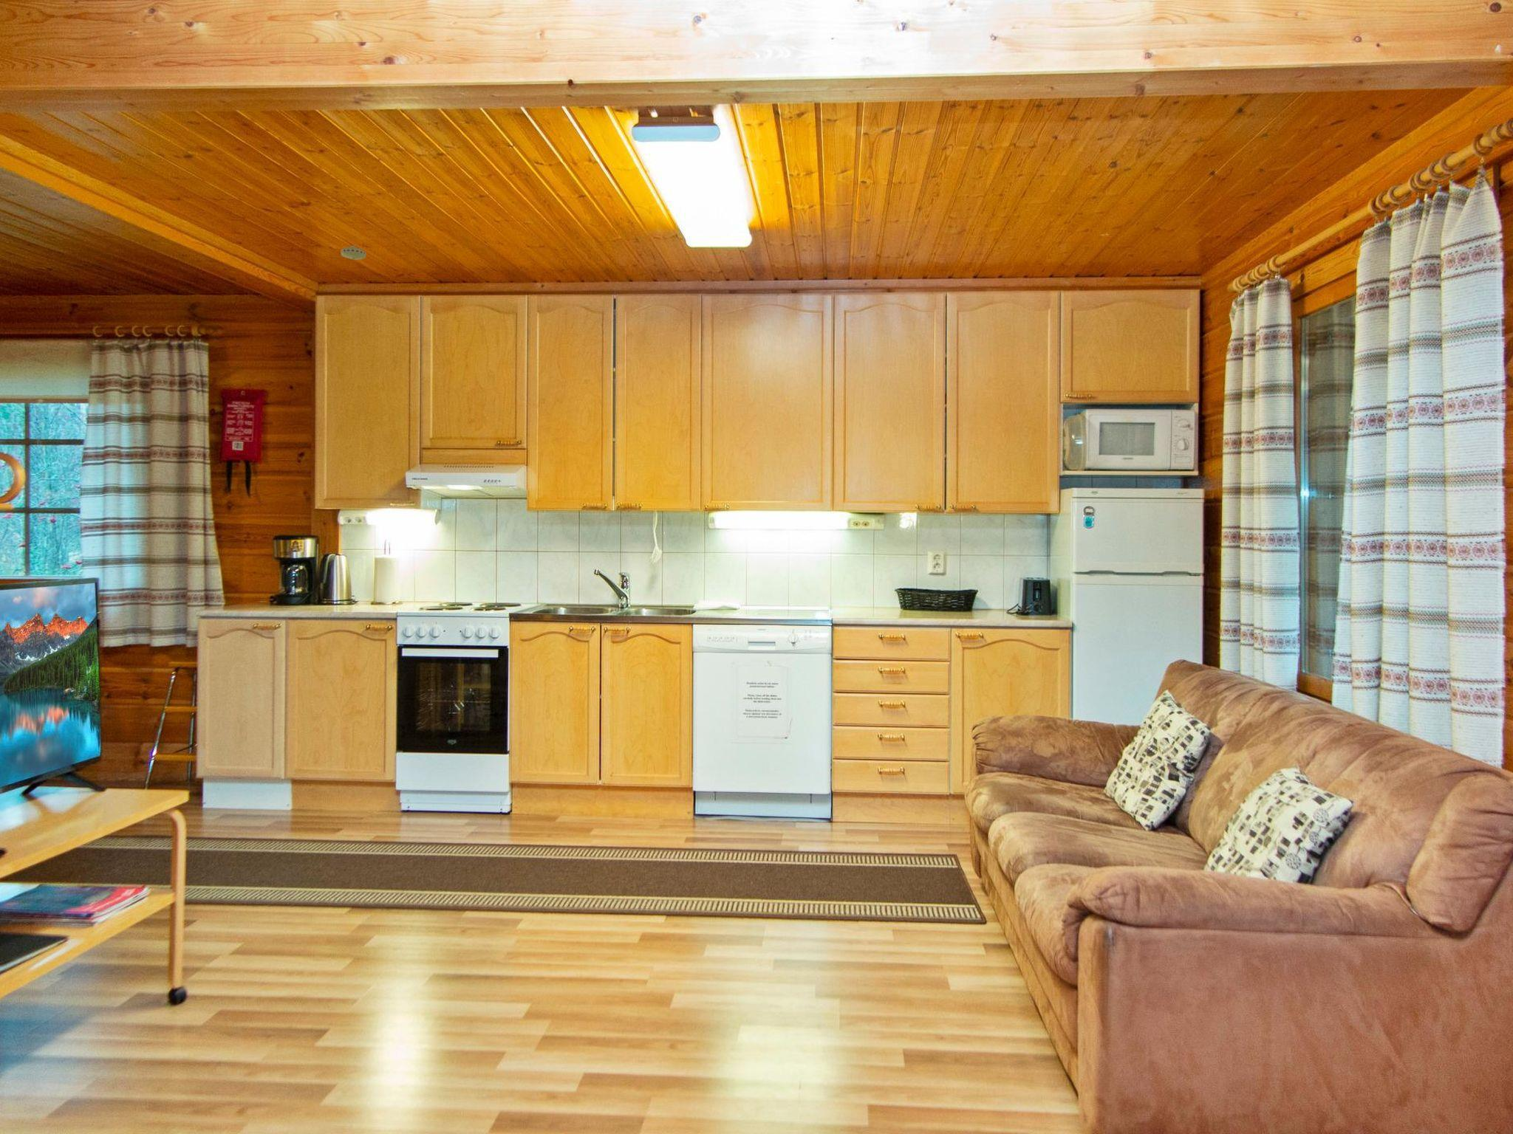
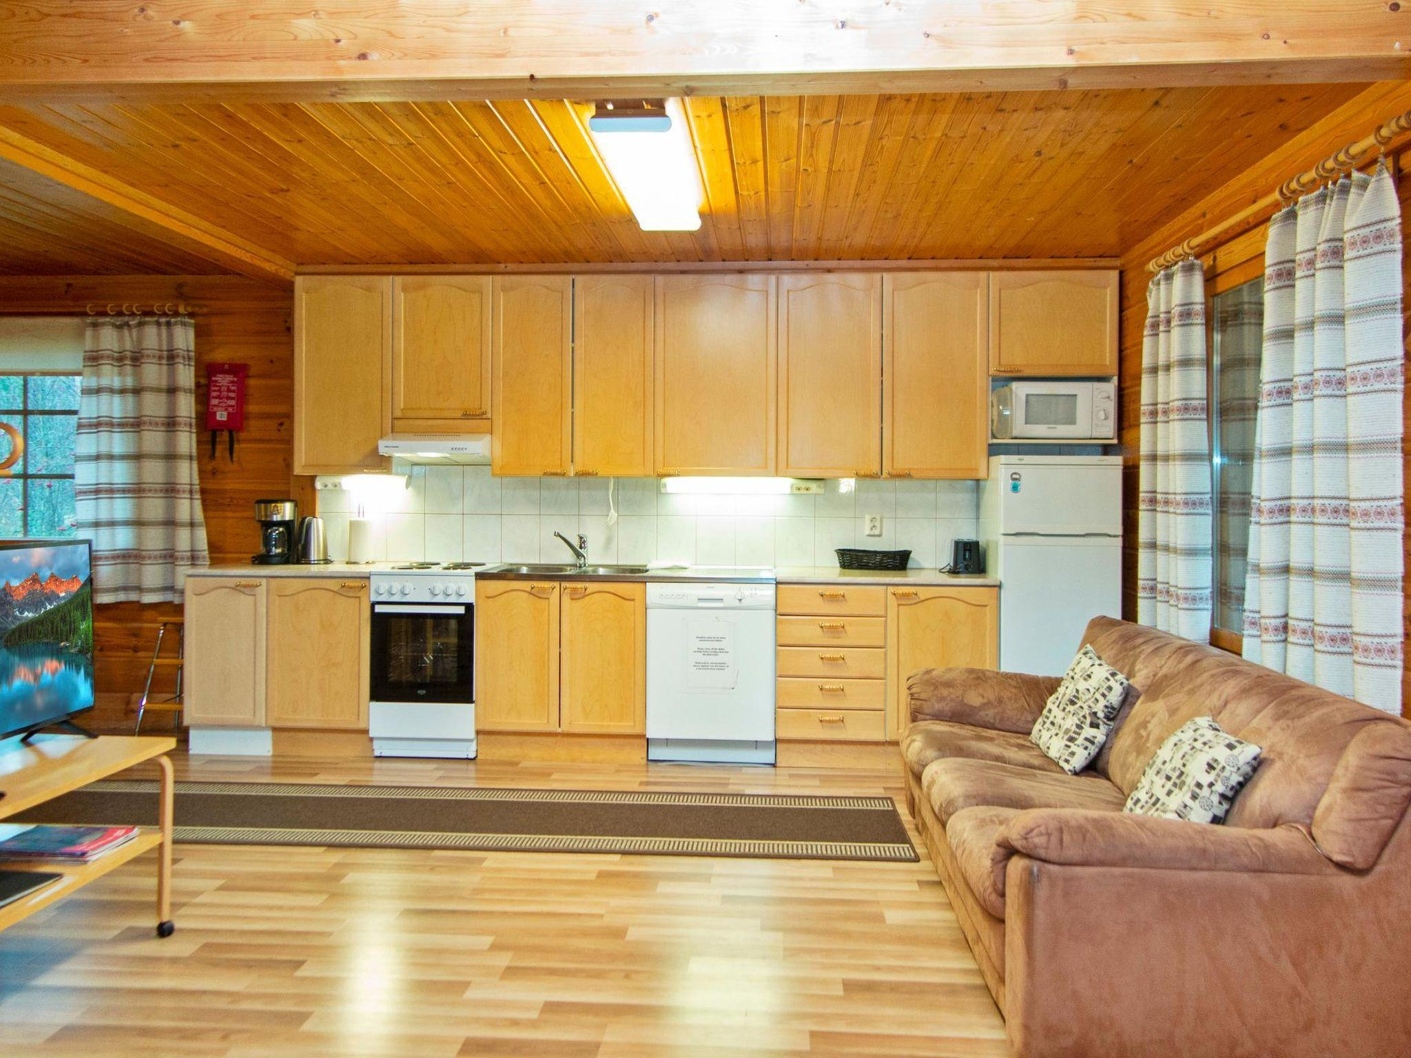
- smoke detector (353, 253)
